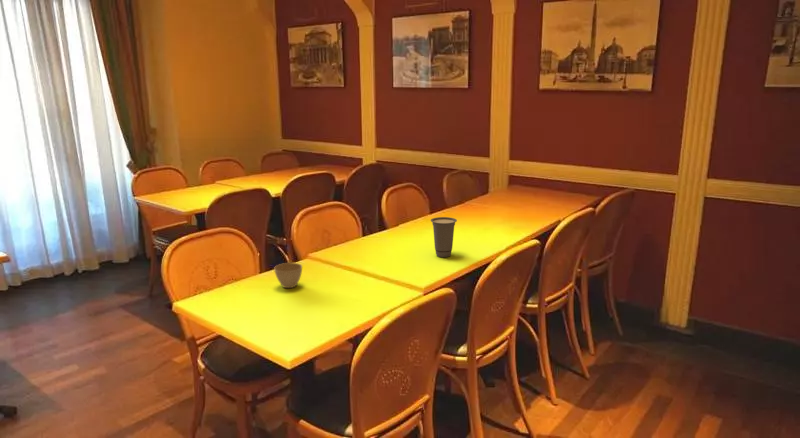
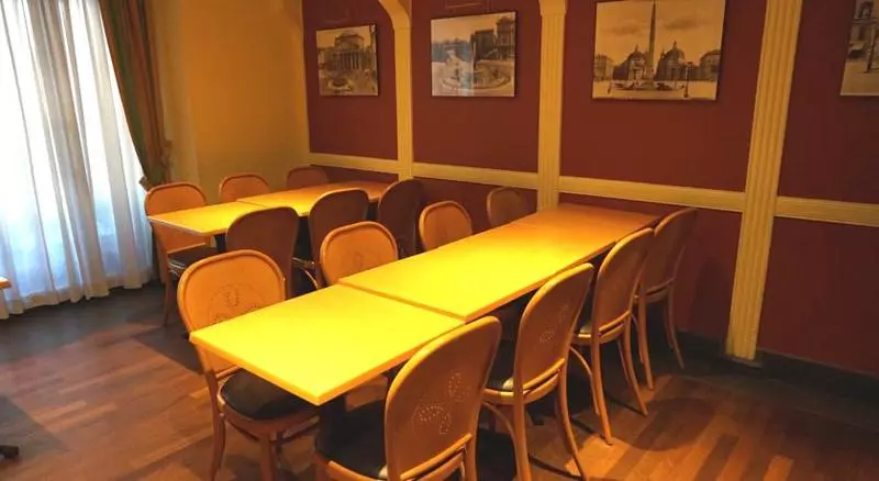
- cup (443, 237)
- flower pot (288, 276)
